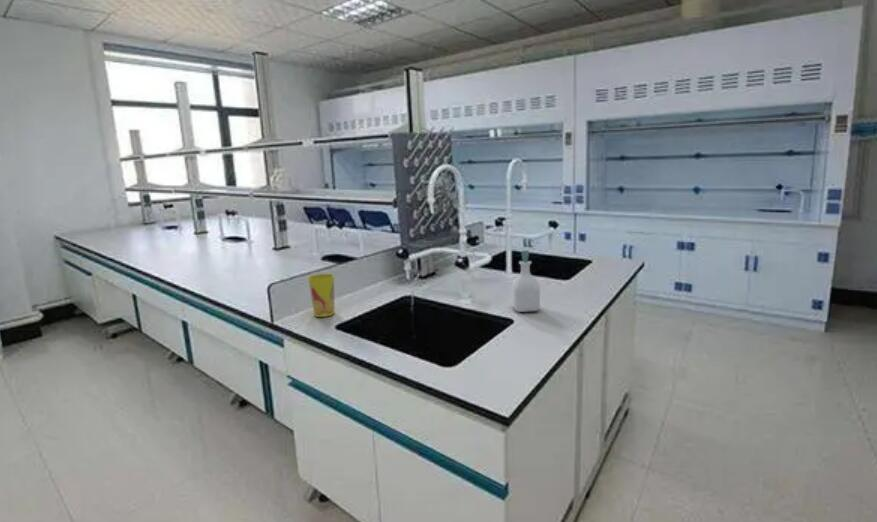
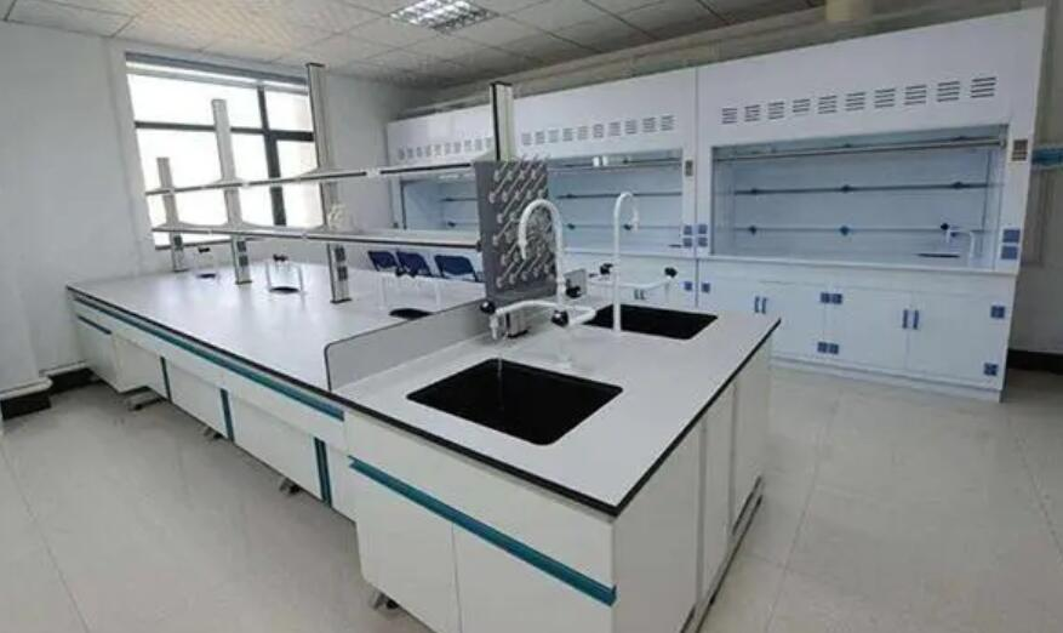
- soap bottle (525, 280)
- cup (322, 295)
